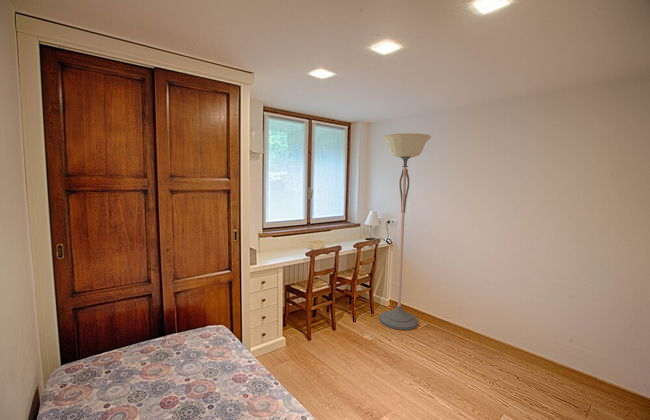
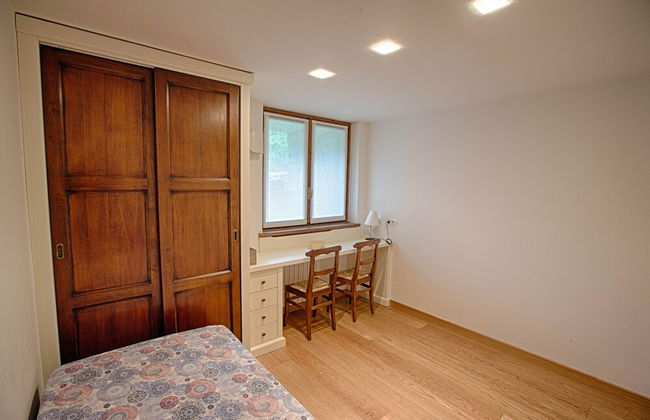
- floor lamp (402, 231)
